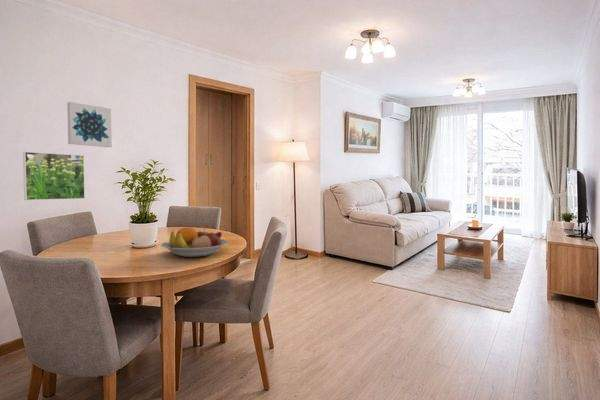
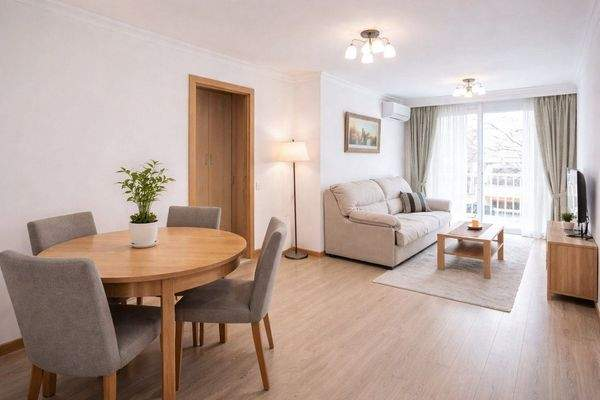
- fruit bowl (195, 240)
- wall art (90, 125)
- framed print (55, 176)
